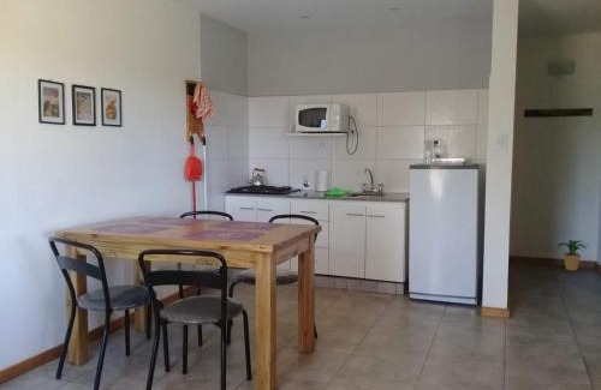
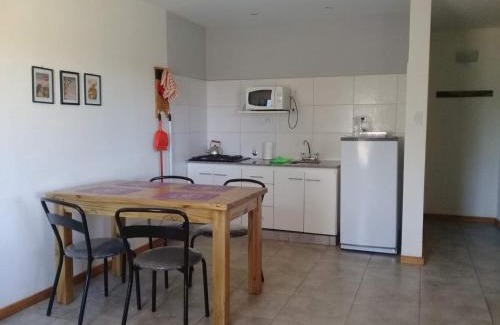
- potted plant (572, 254)
